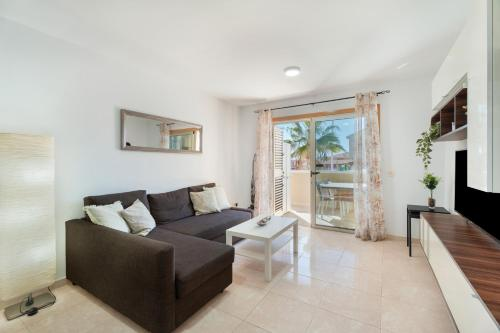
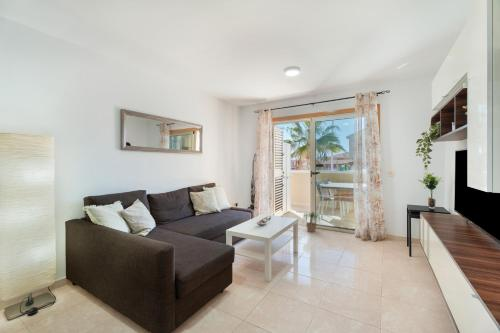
+ potted plant (312, 222)
